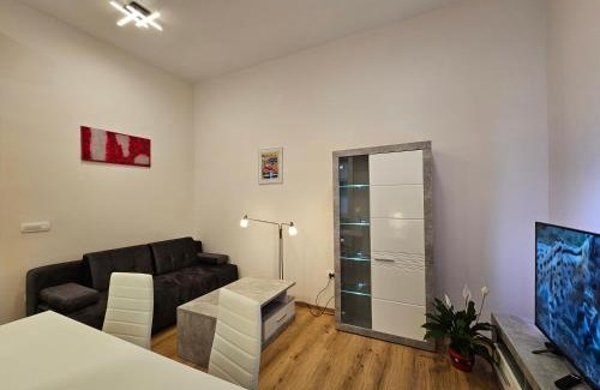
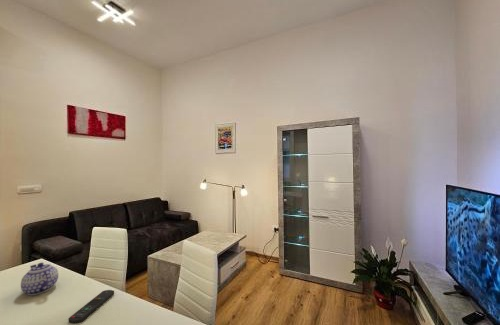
+ remote control (93, 304)
+ teapot (40, 276)
